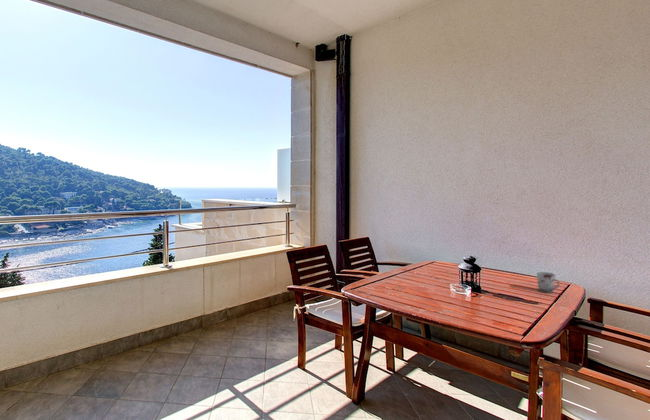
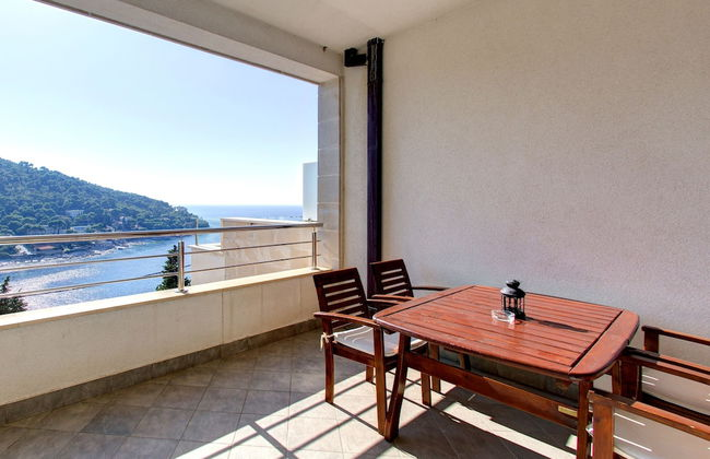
- cup (548, 283)
